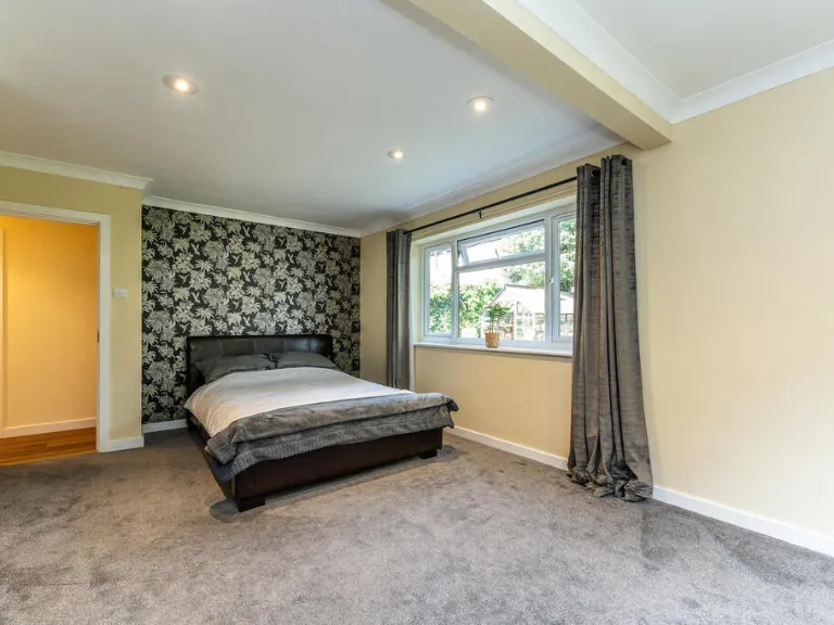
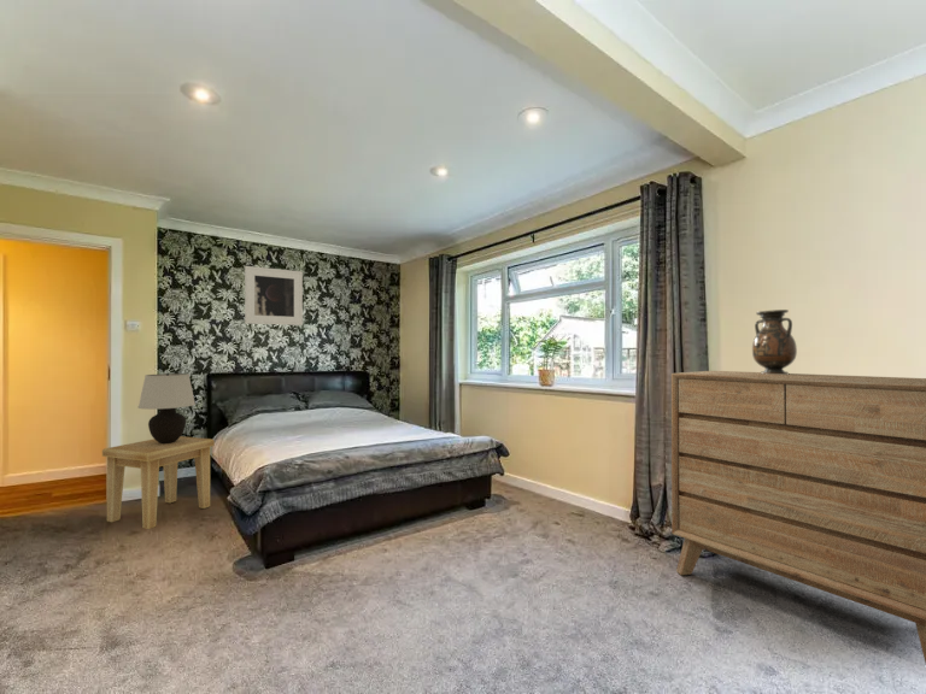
+ dresser (802, 488)
+ table lamp (166, 407)
+ side table (157, 478)
+ vase (773, 341)
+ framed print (274, 296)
